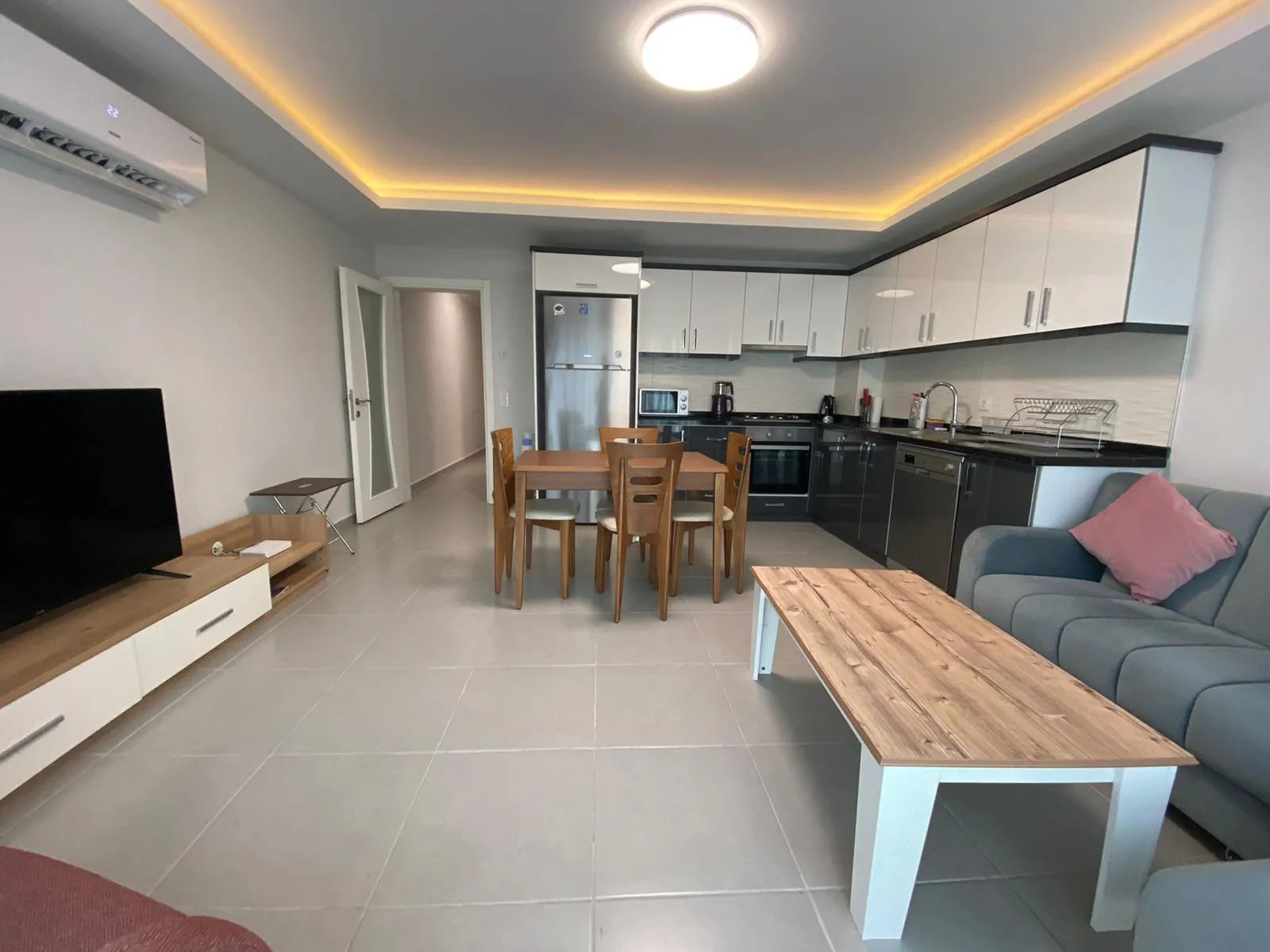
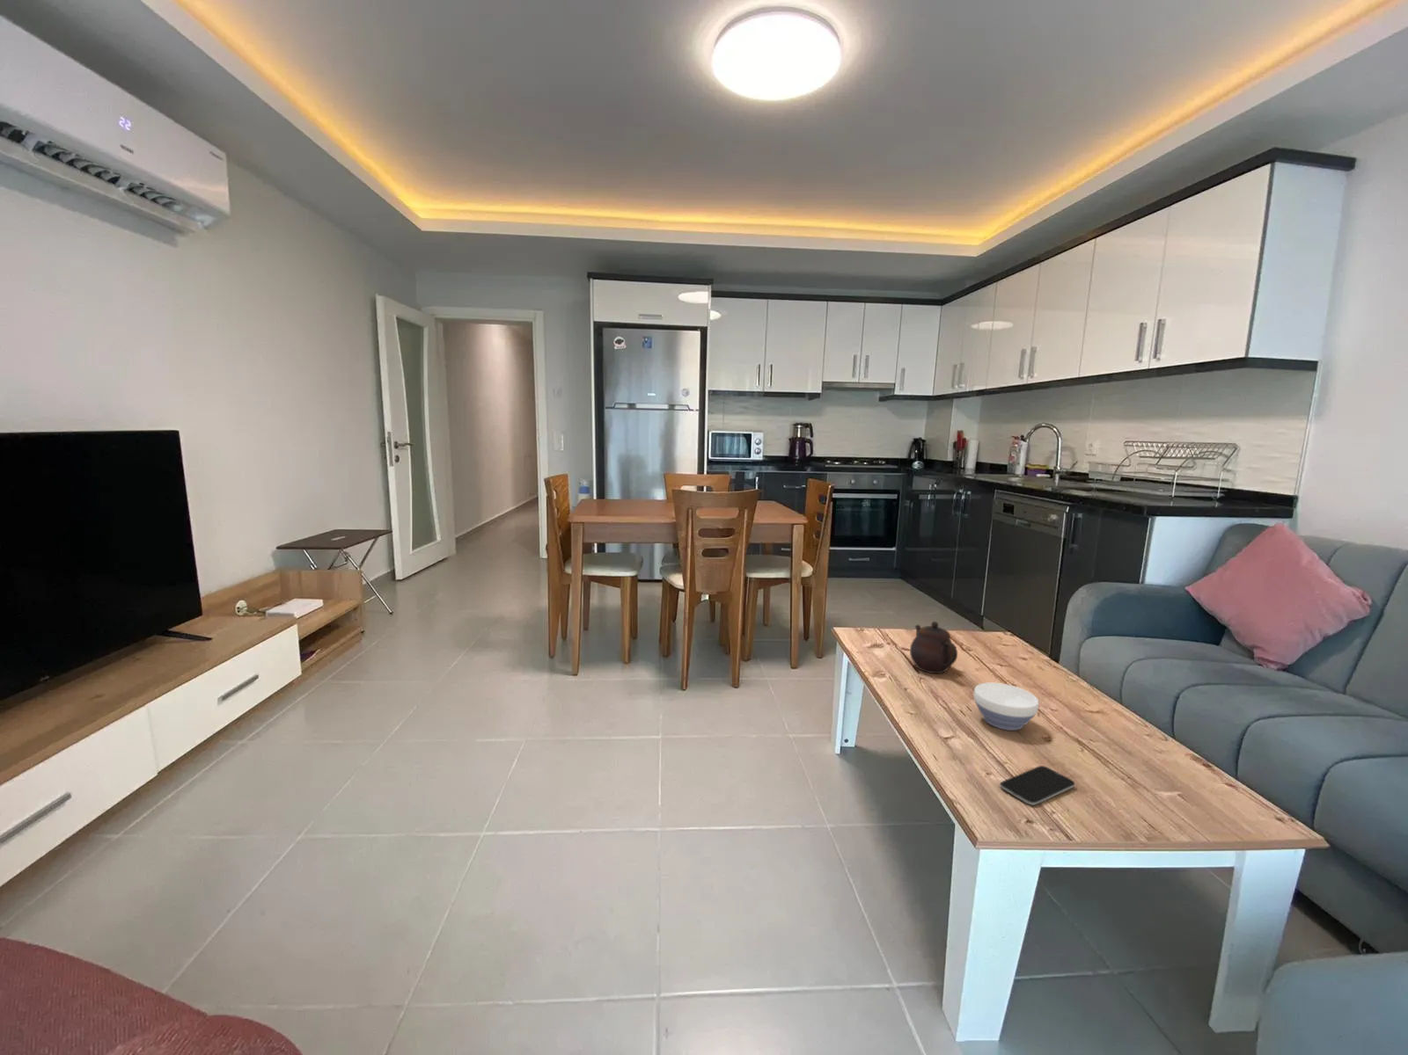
+ teapot (933, 645)
+ smartphone (1038, 785)
+ bowl (1004, 708)
